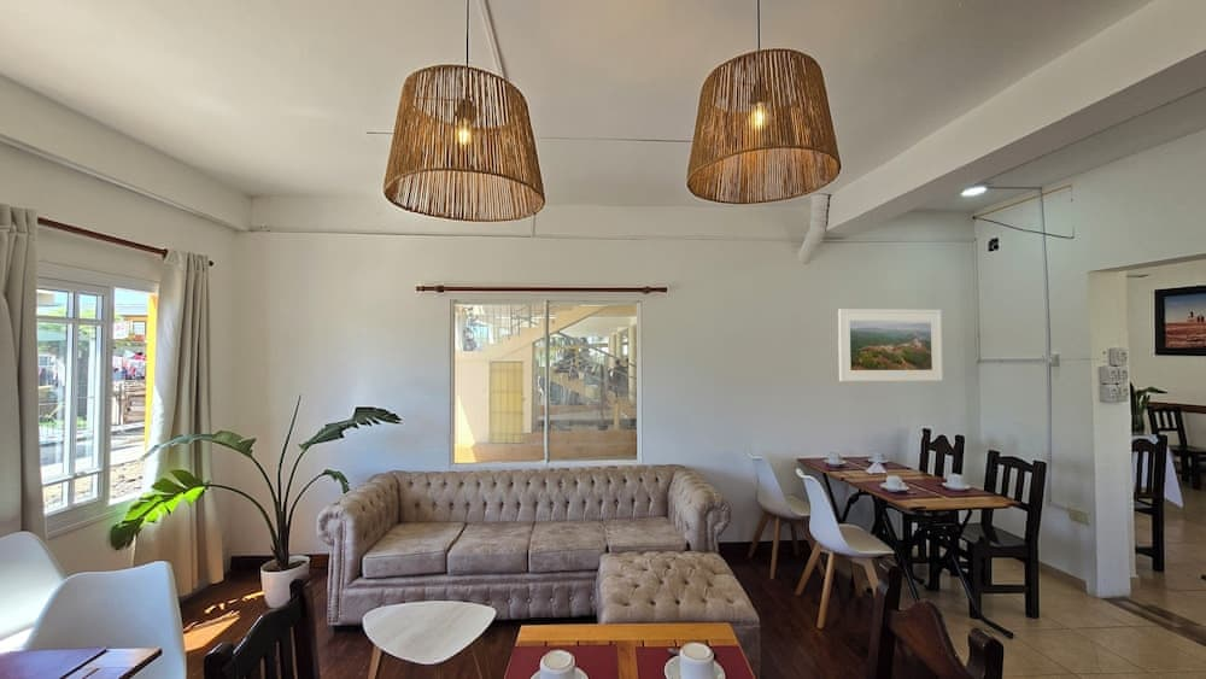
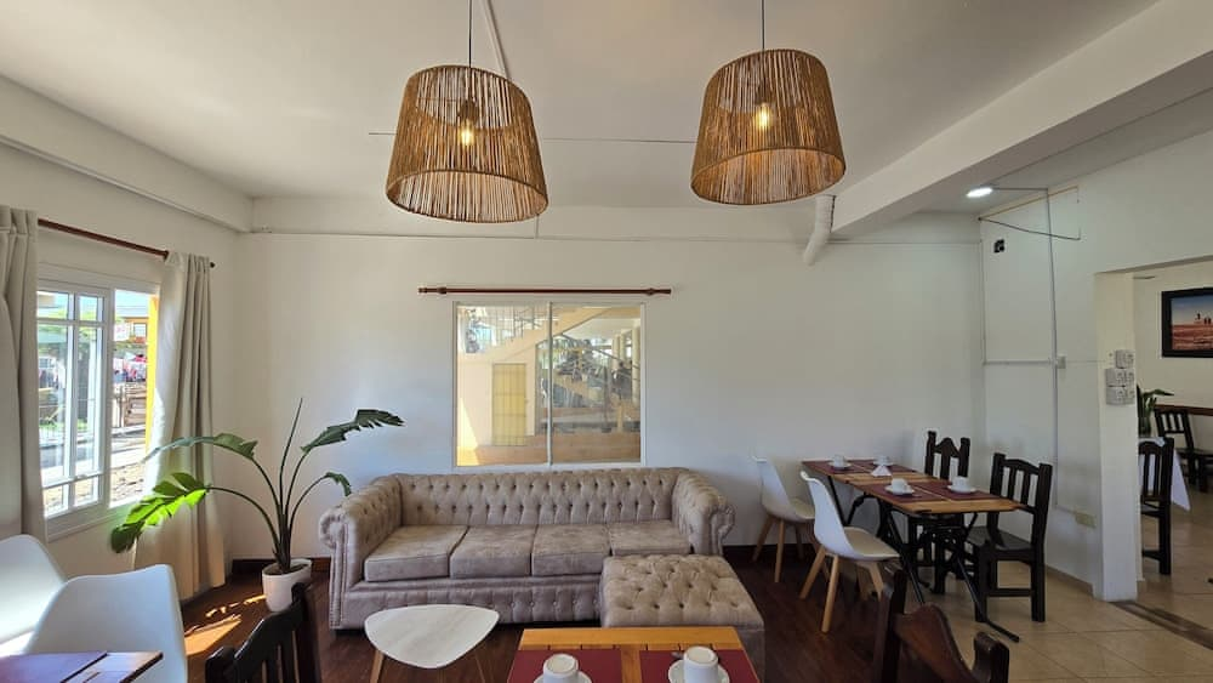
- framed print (890, 345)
